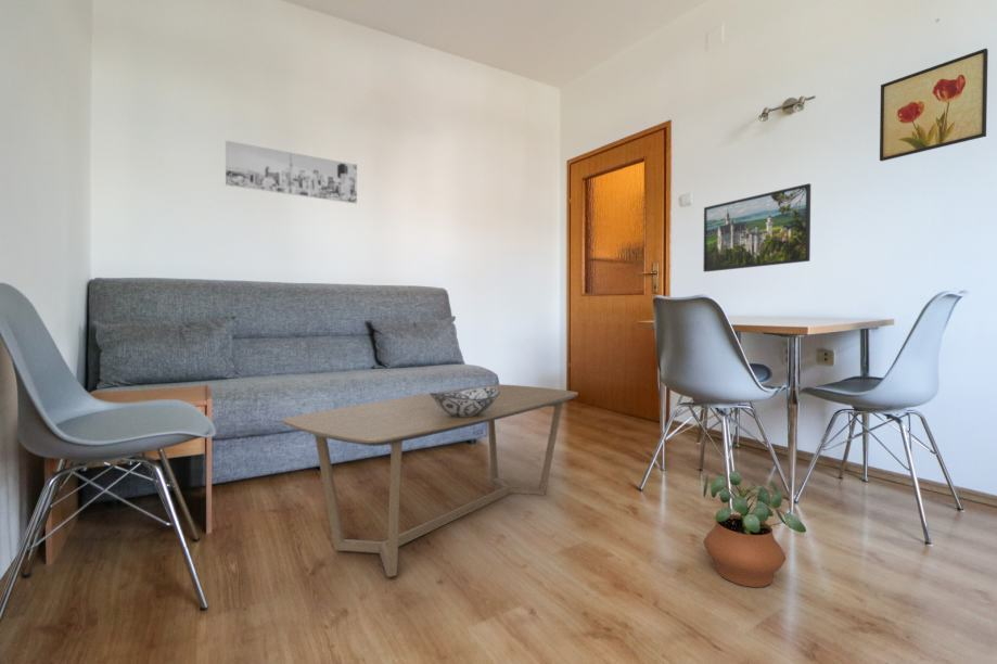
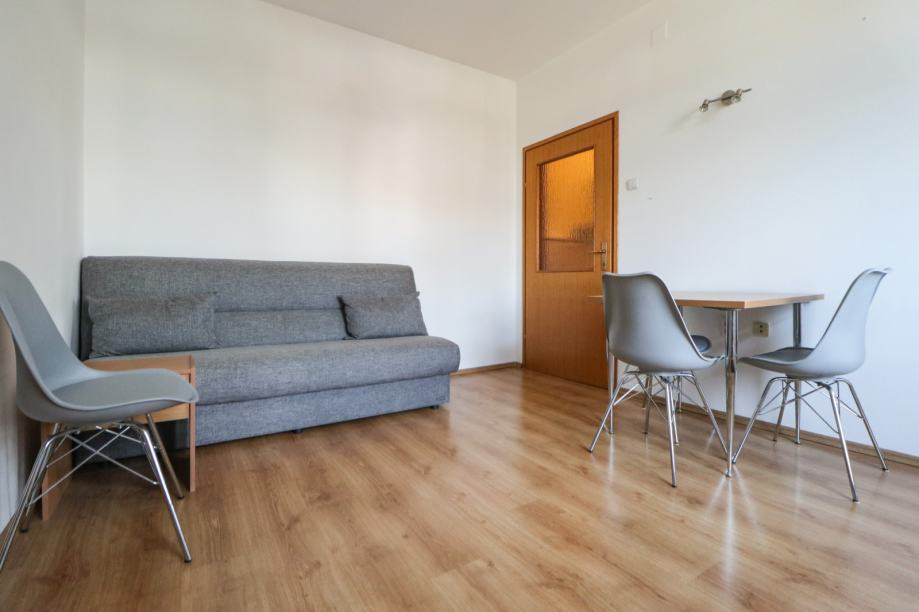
- decorative bowl (464, 401)
- potted plant (753, 527)
- wall art (930, 108)
- wall art (295, 174)
- coffee table (451, 430)
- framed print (752, 231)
